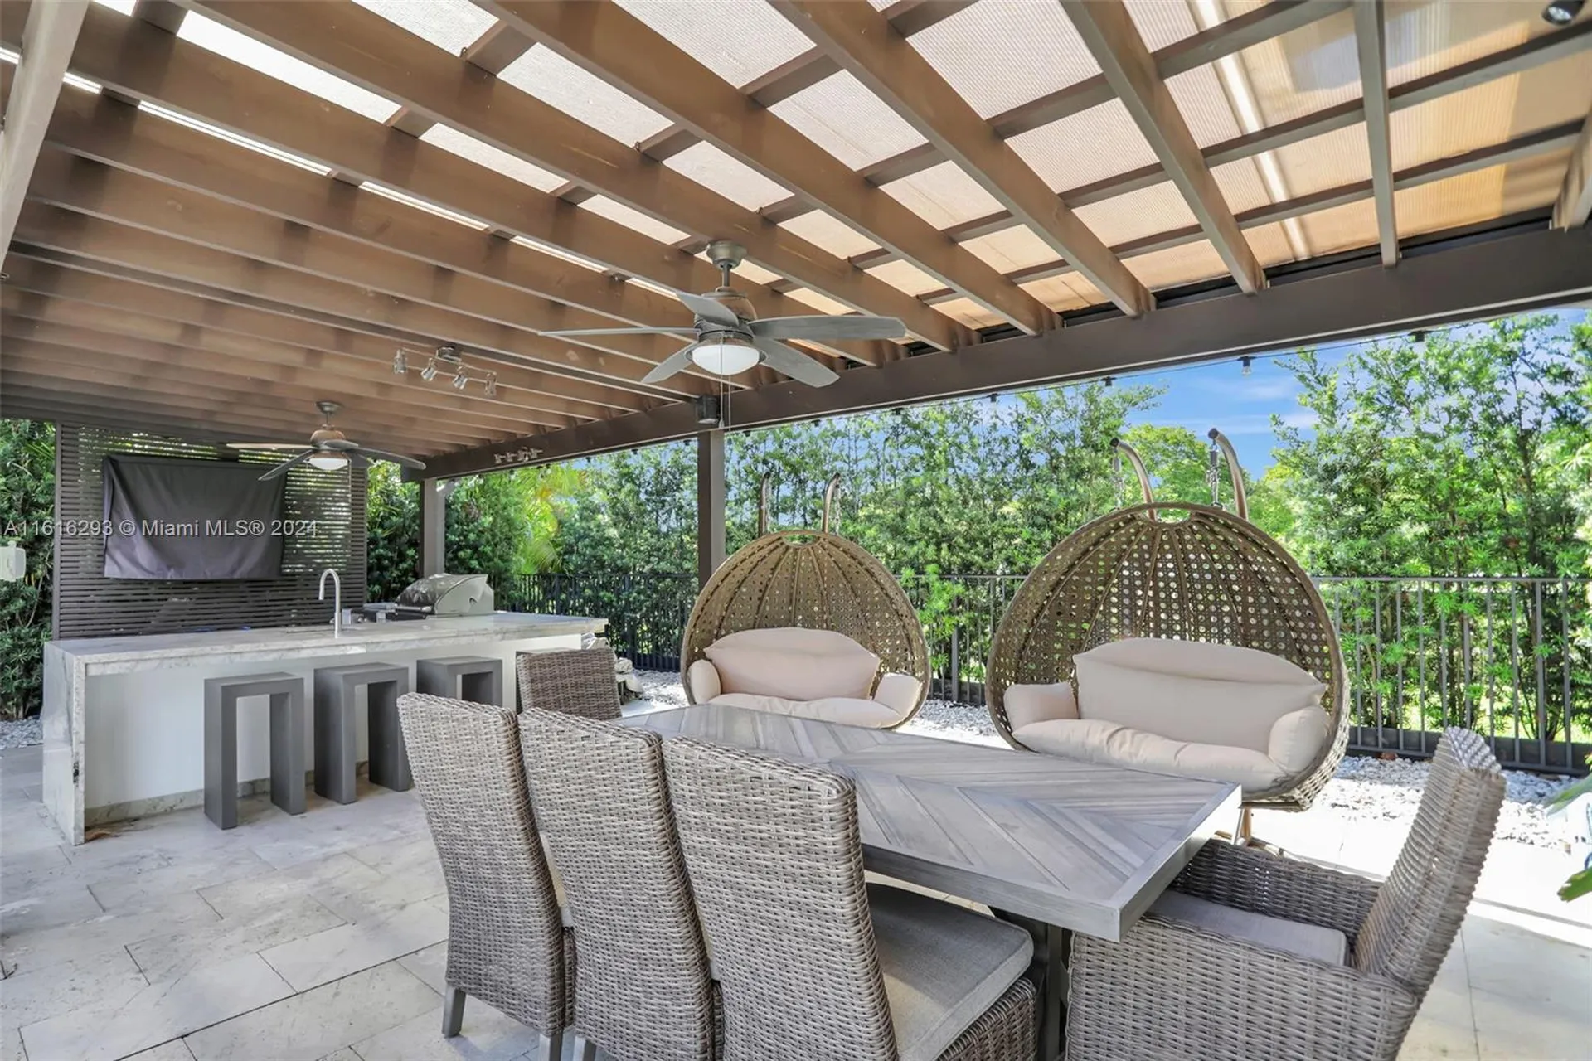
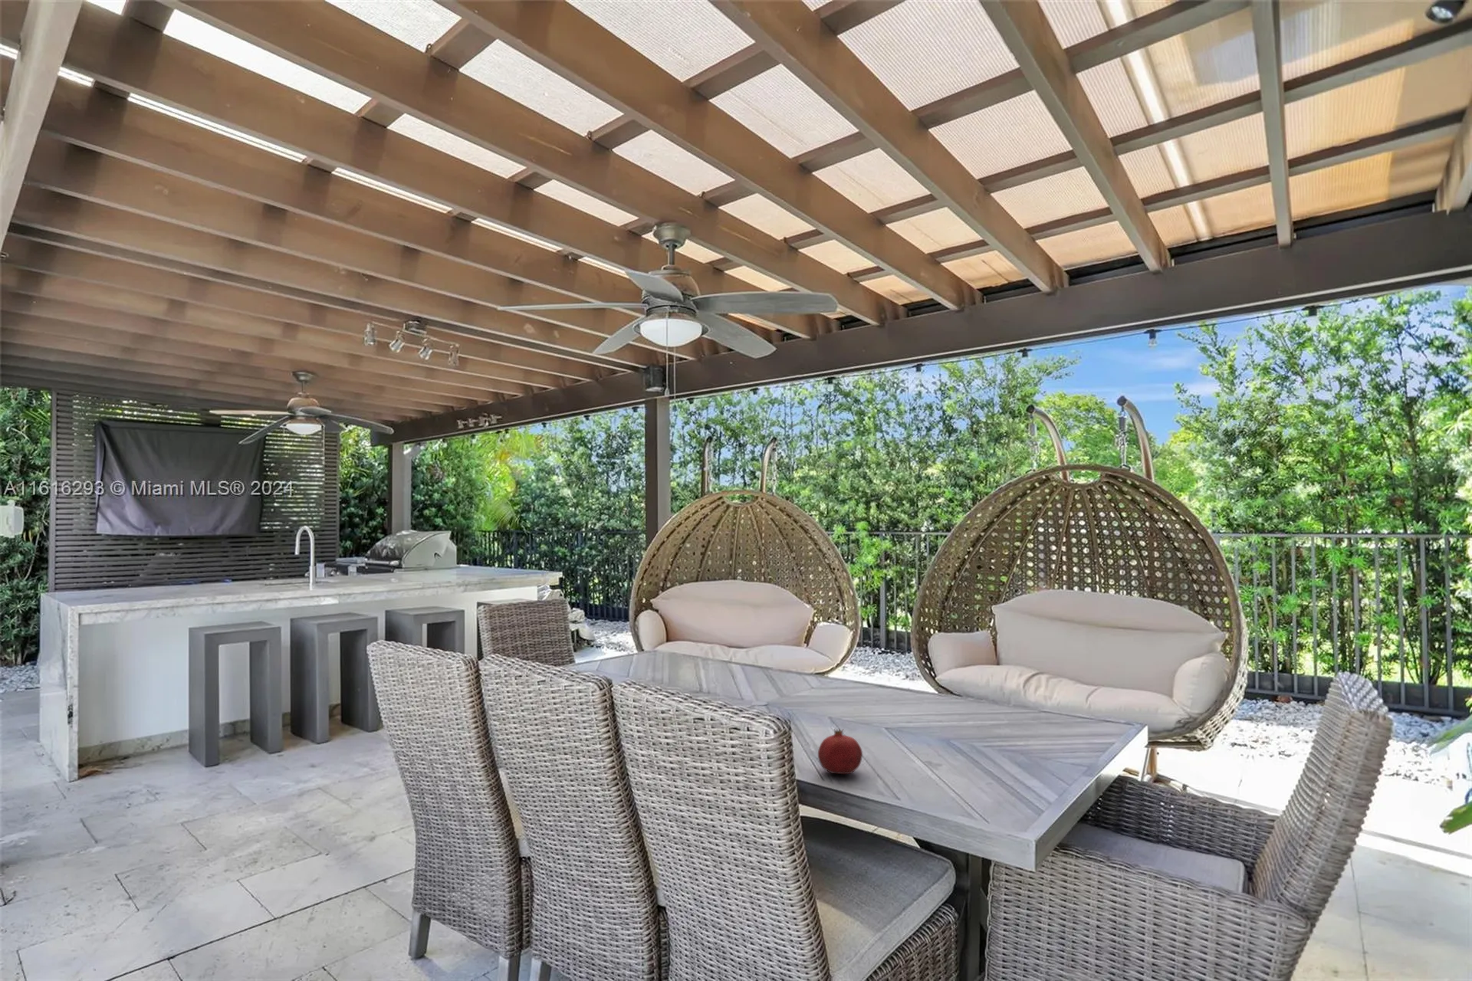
+ fruit (839, 750)
